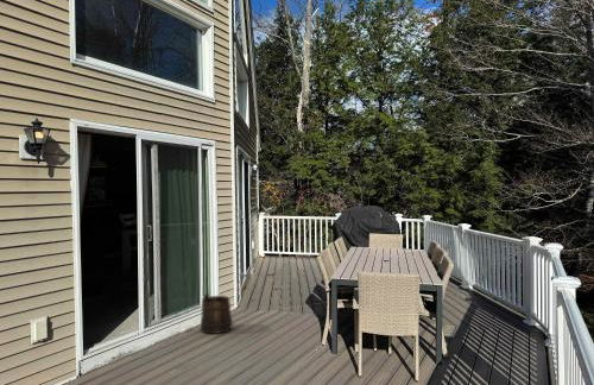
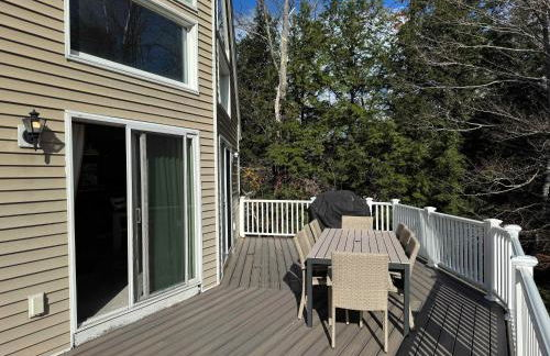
- bucket (215, 311)
